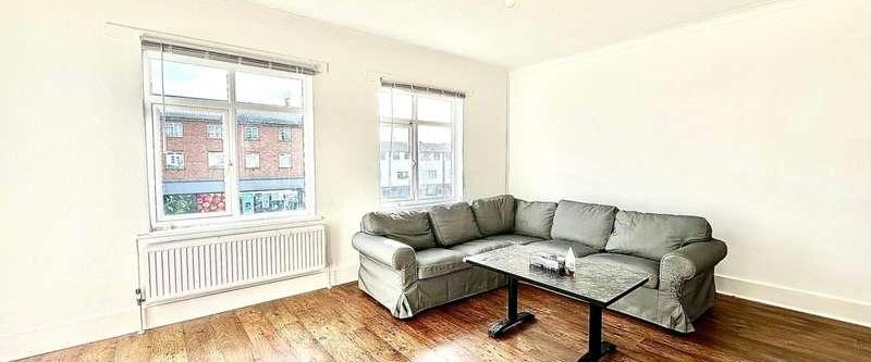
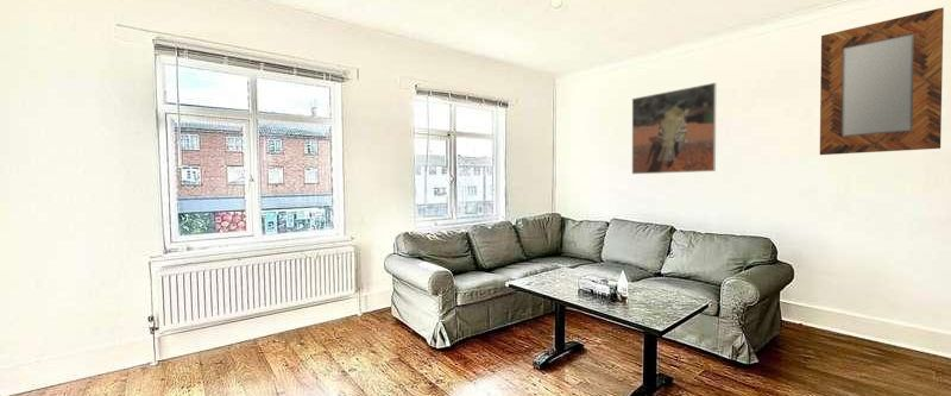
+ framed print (670, 132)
+ home mirror (876, 87)
